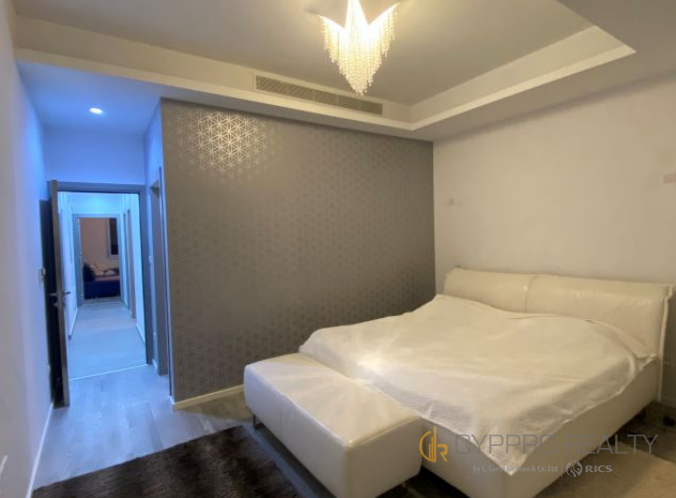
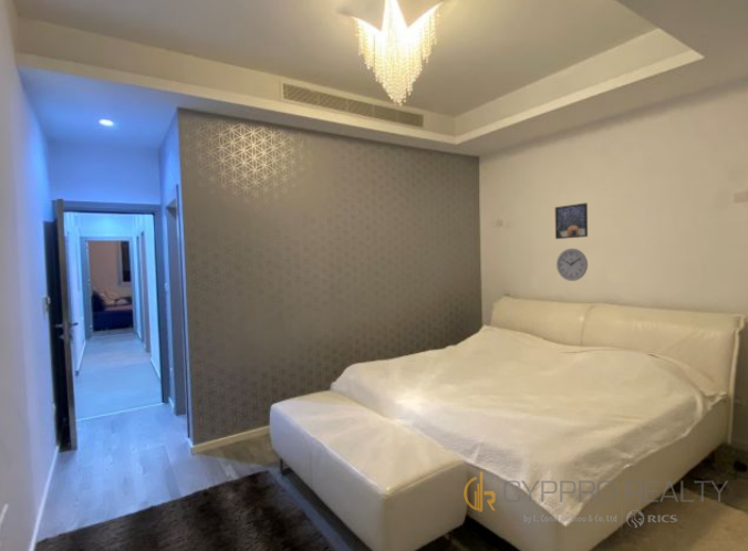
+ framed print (570, 221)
+ wall clock (571, 264)
